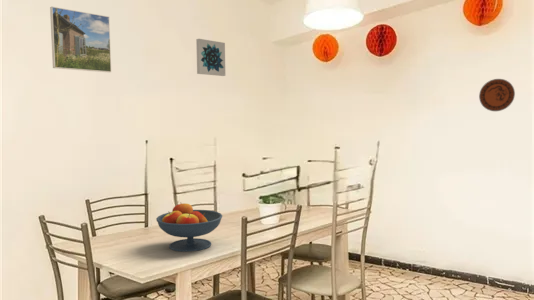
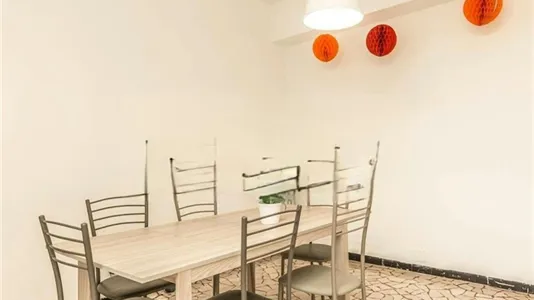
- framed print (82, 41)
- decorative plate (496, 95)
- wall art (211, 57)
- fruit bowl (189, 225)
